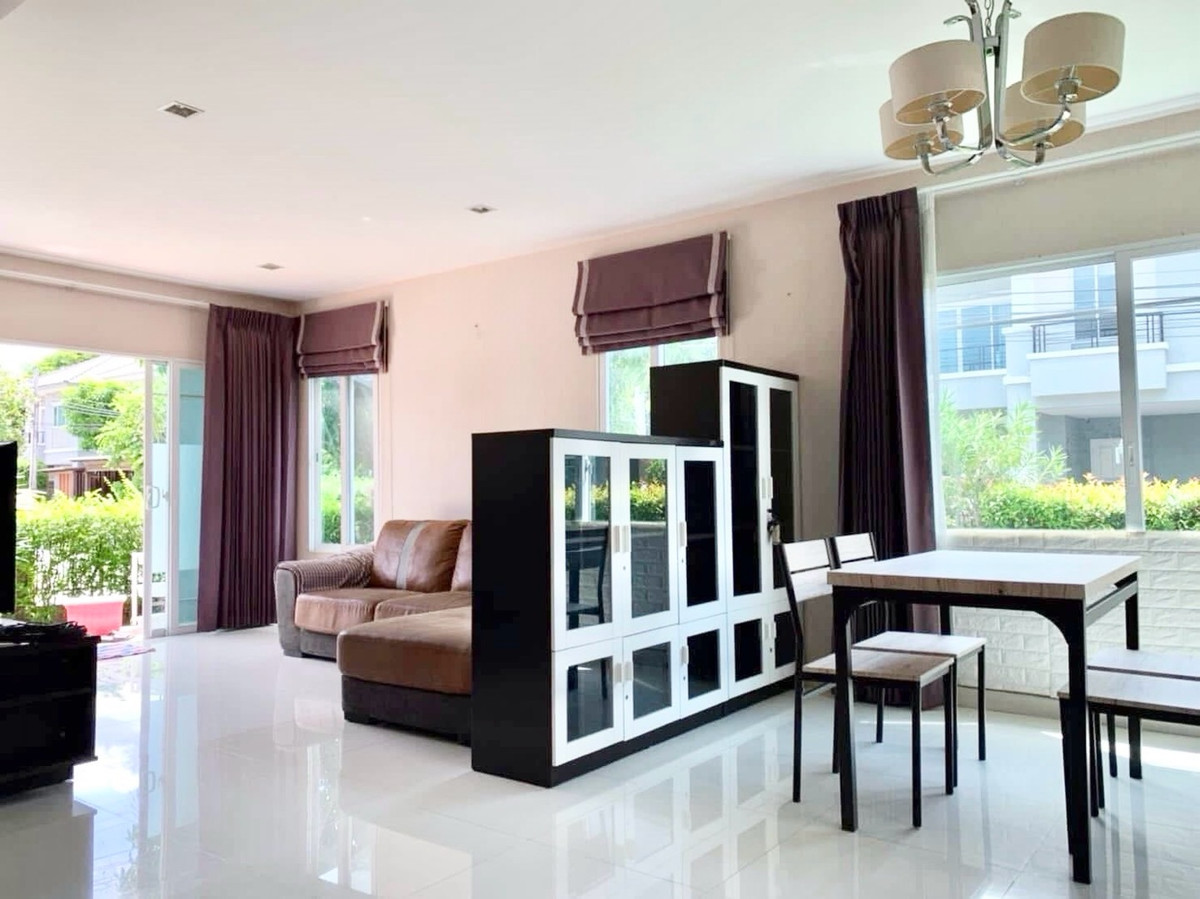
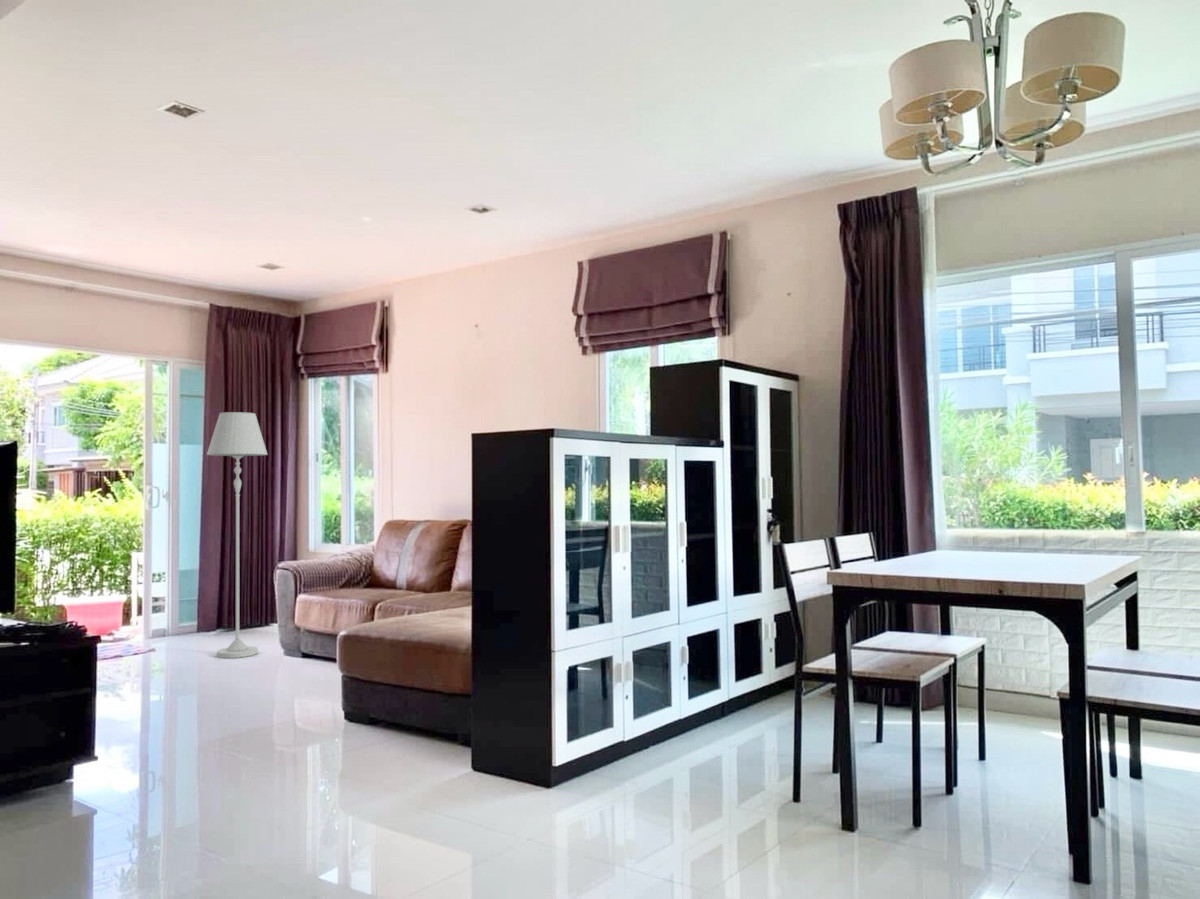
+ floor lamp (237, 533)
